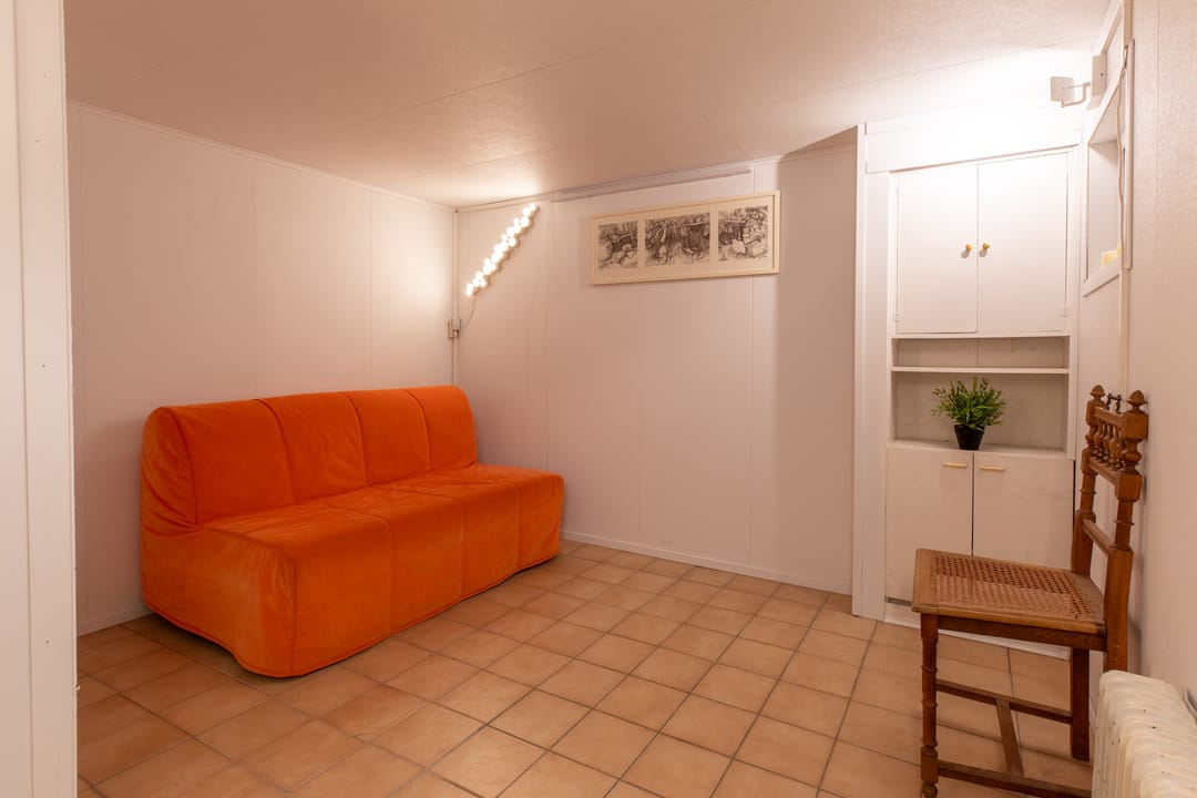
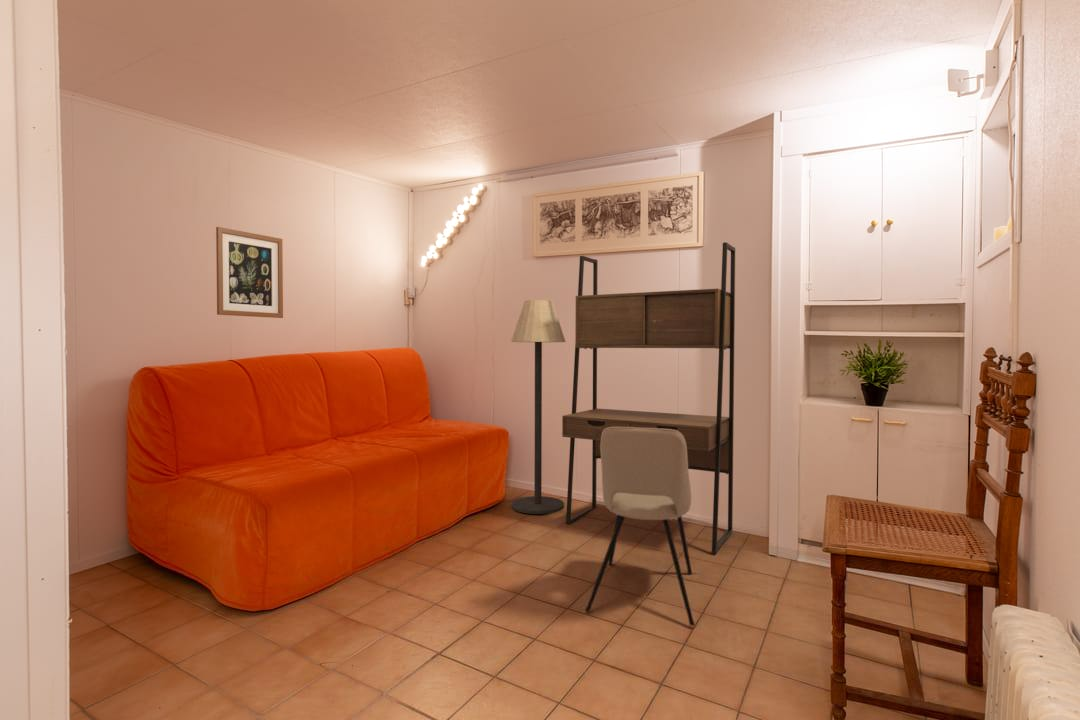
+ desk (642, 411)
+ dining chair (645, 507)
+ floor lamp (538, 404)
+ wall art (251, 274)
